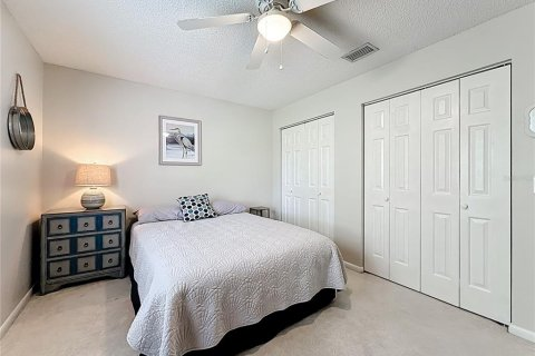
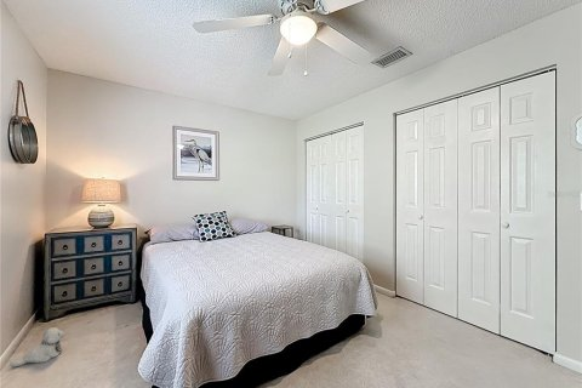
+ plush toy (39, 344)
